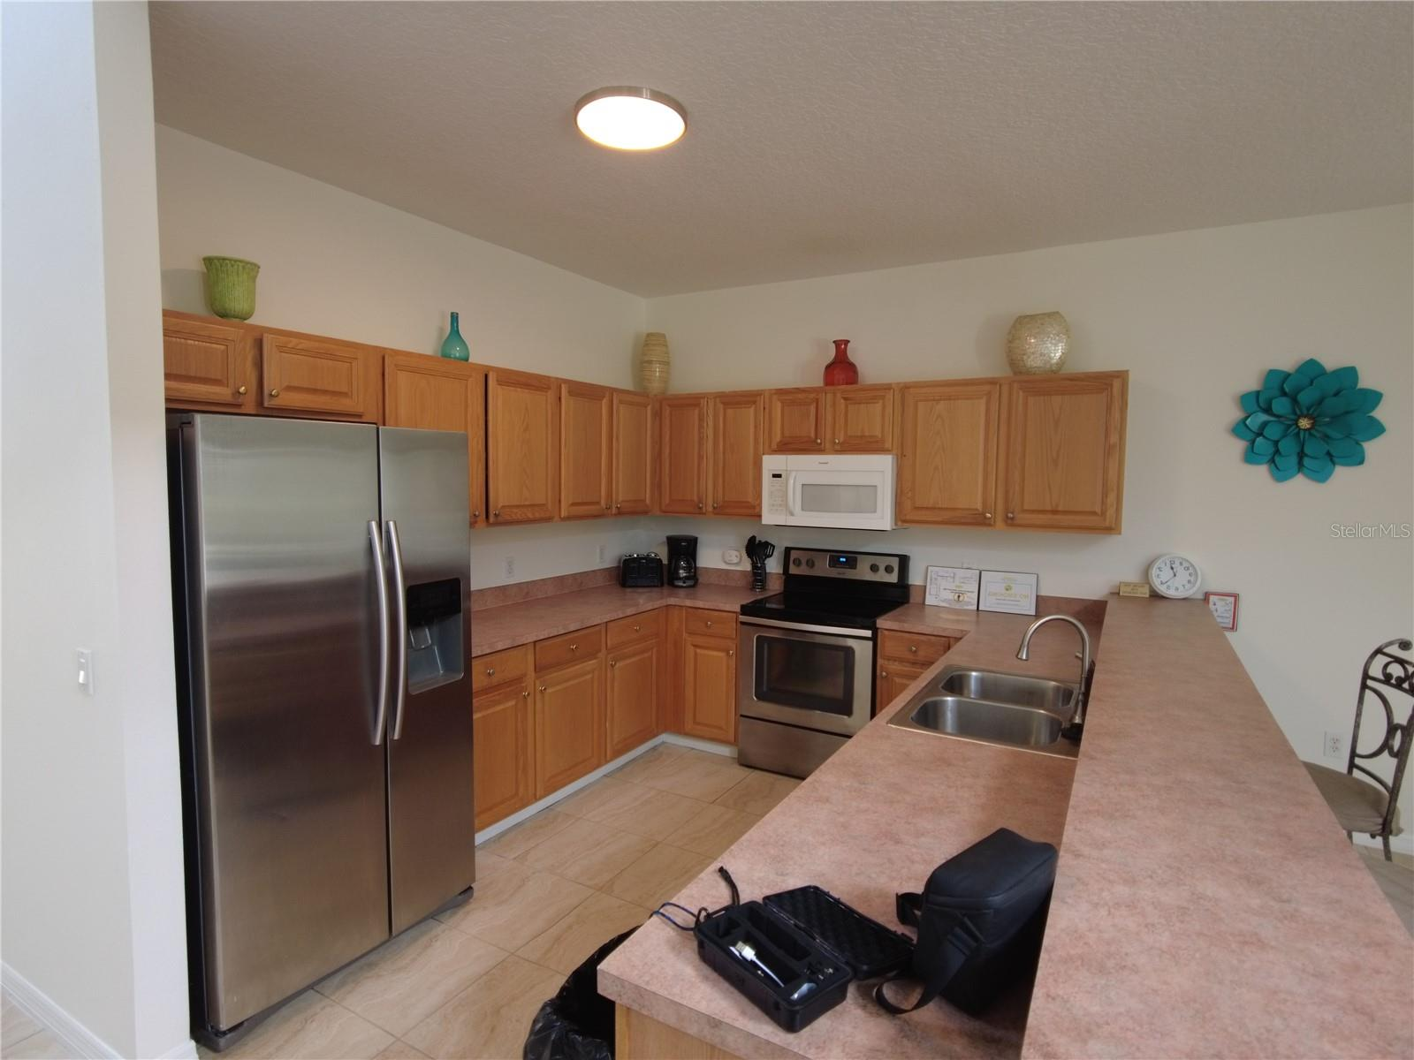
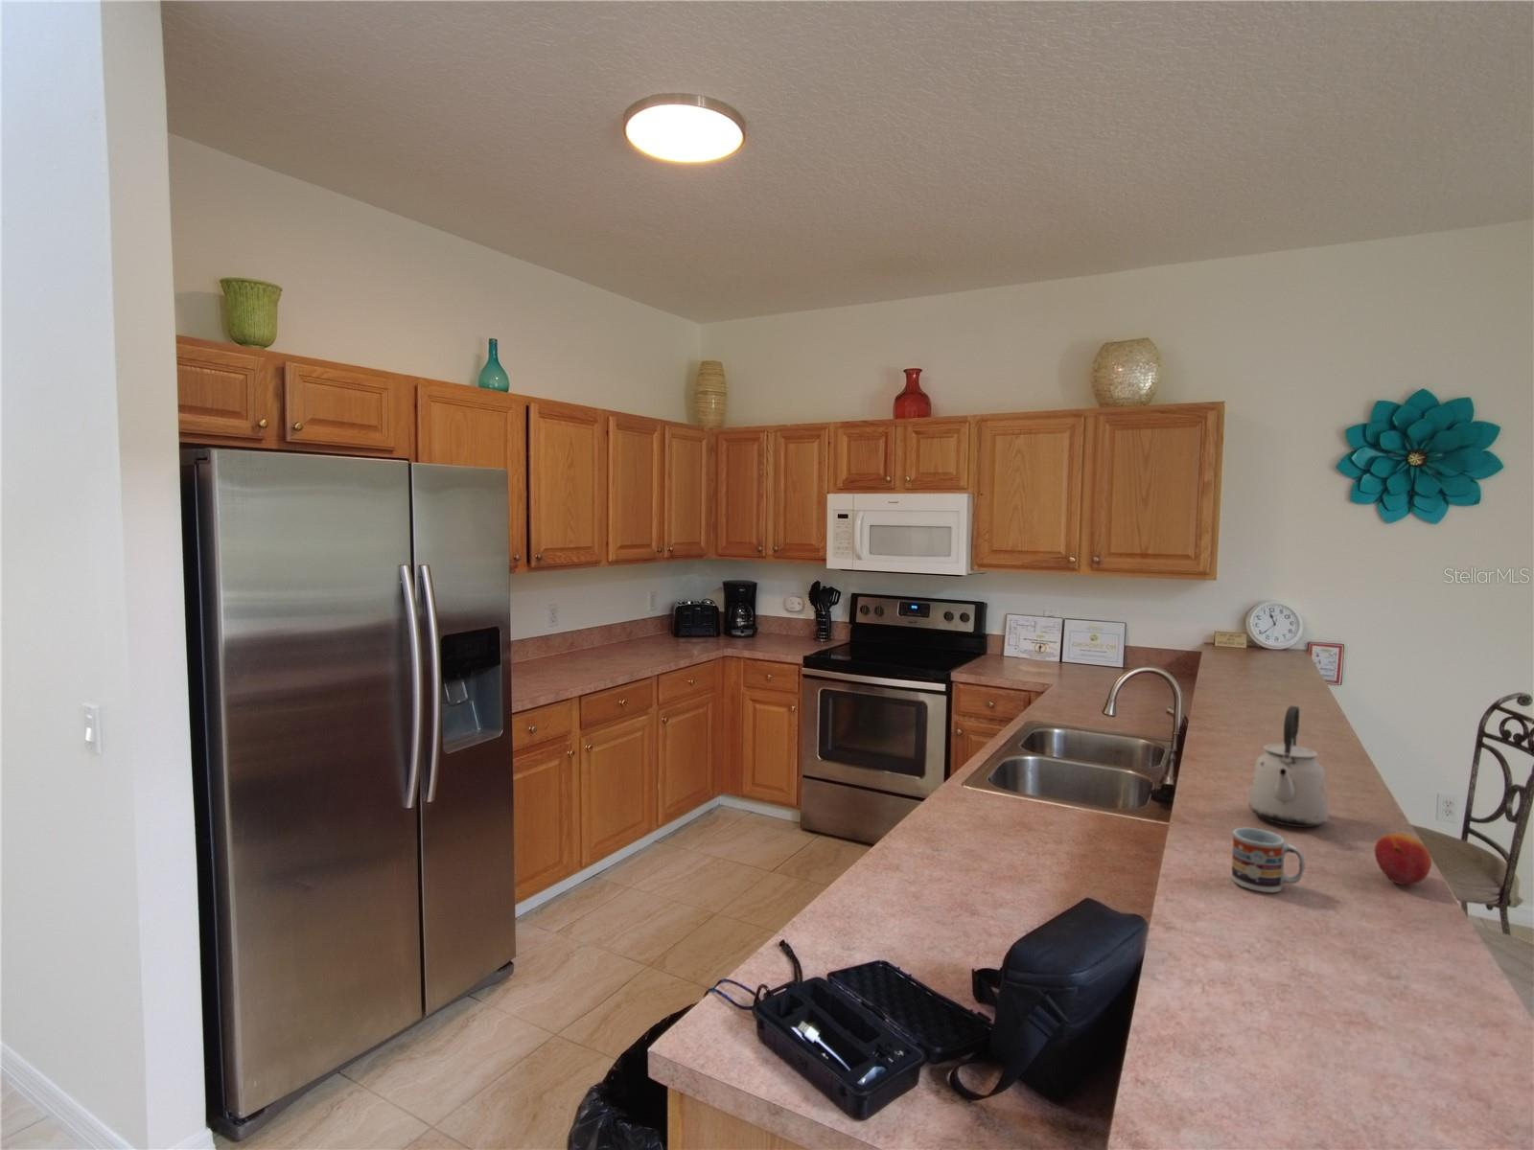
+ kettle (1288, 767)
+ cup (1267, 860)
+ fruit (1402, 858)
